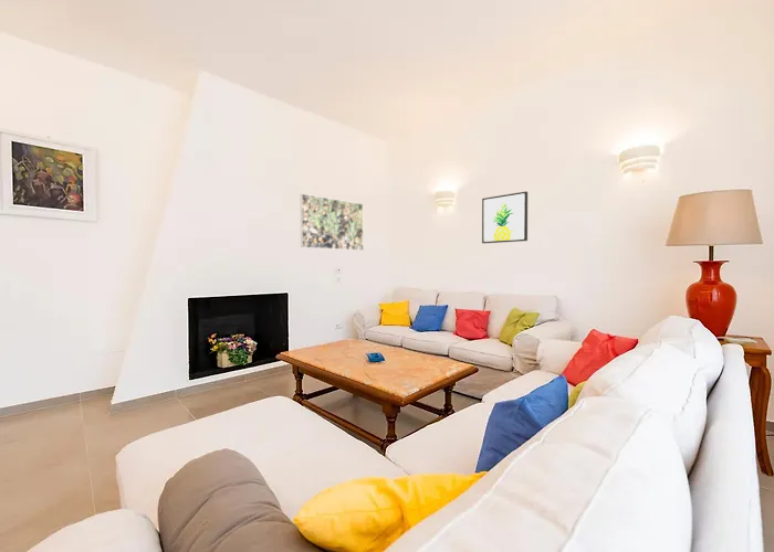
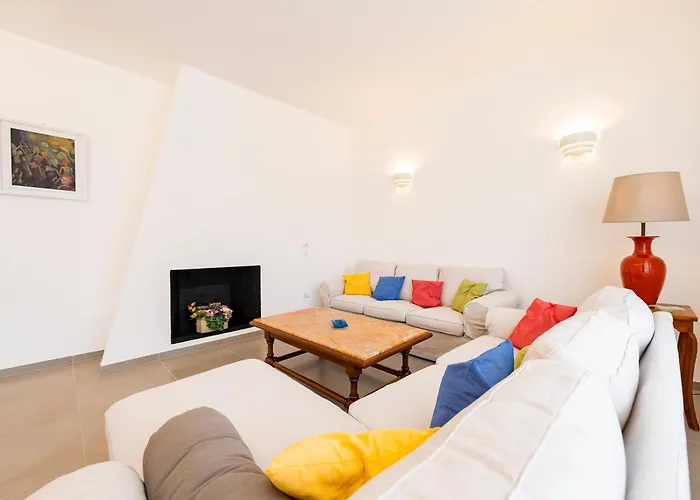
- wall art (503, 219)
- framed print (334, 224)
